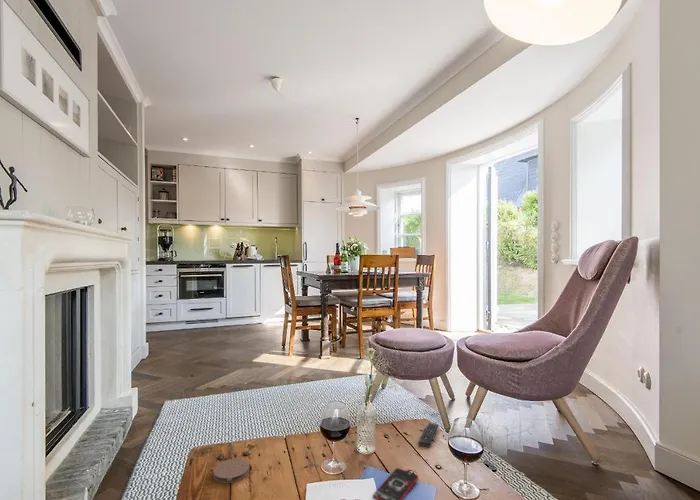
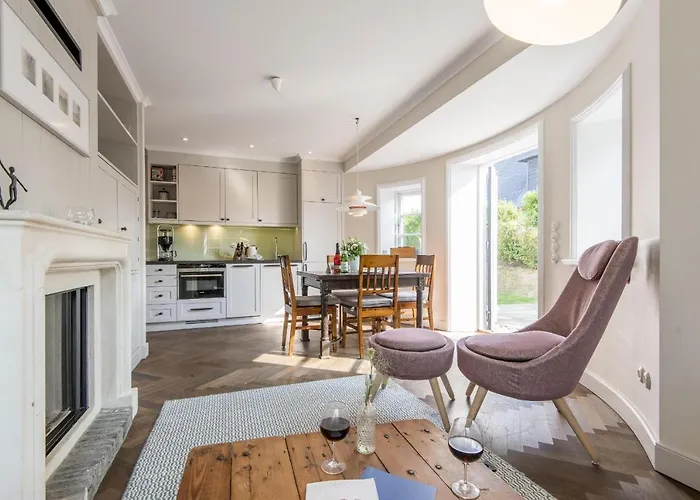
- coaster (231, 470)
- remote control (429, 433)
- smartphone (396, 486)
